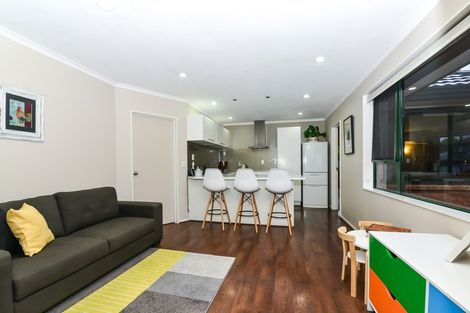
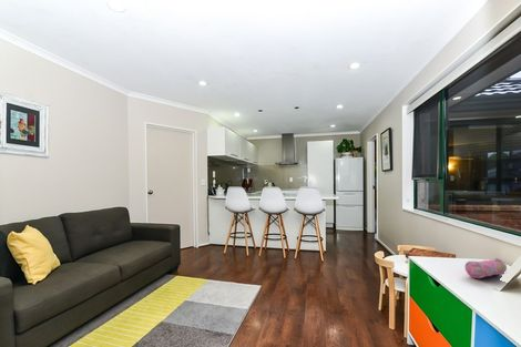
+ pencil case (486, 267)
